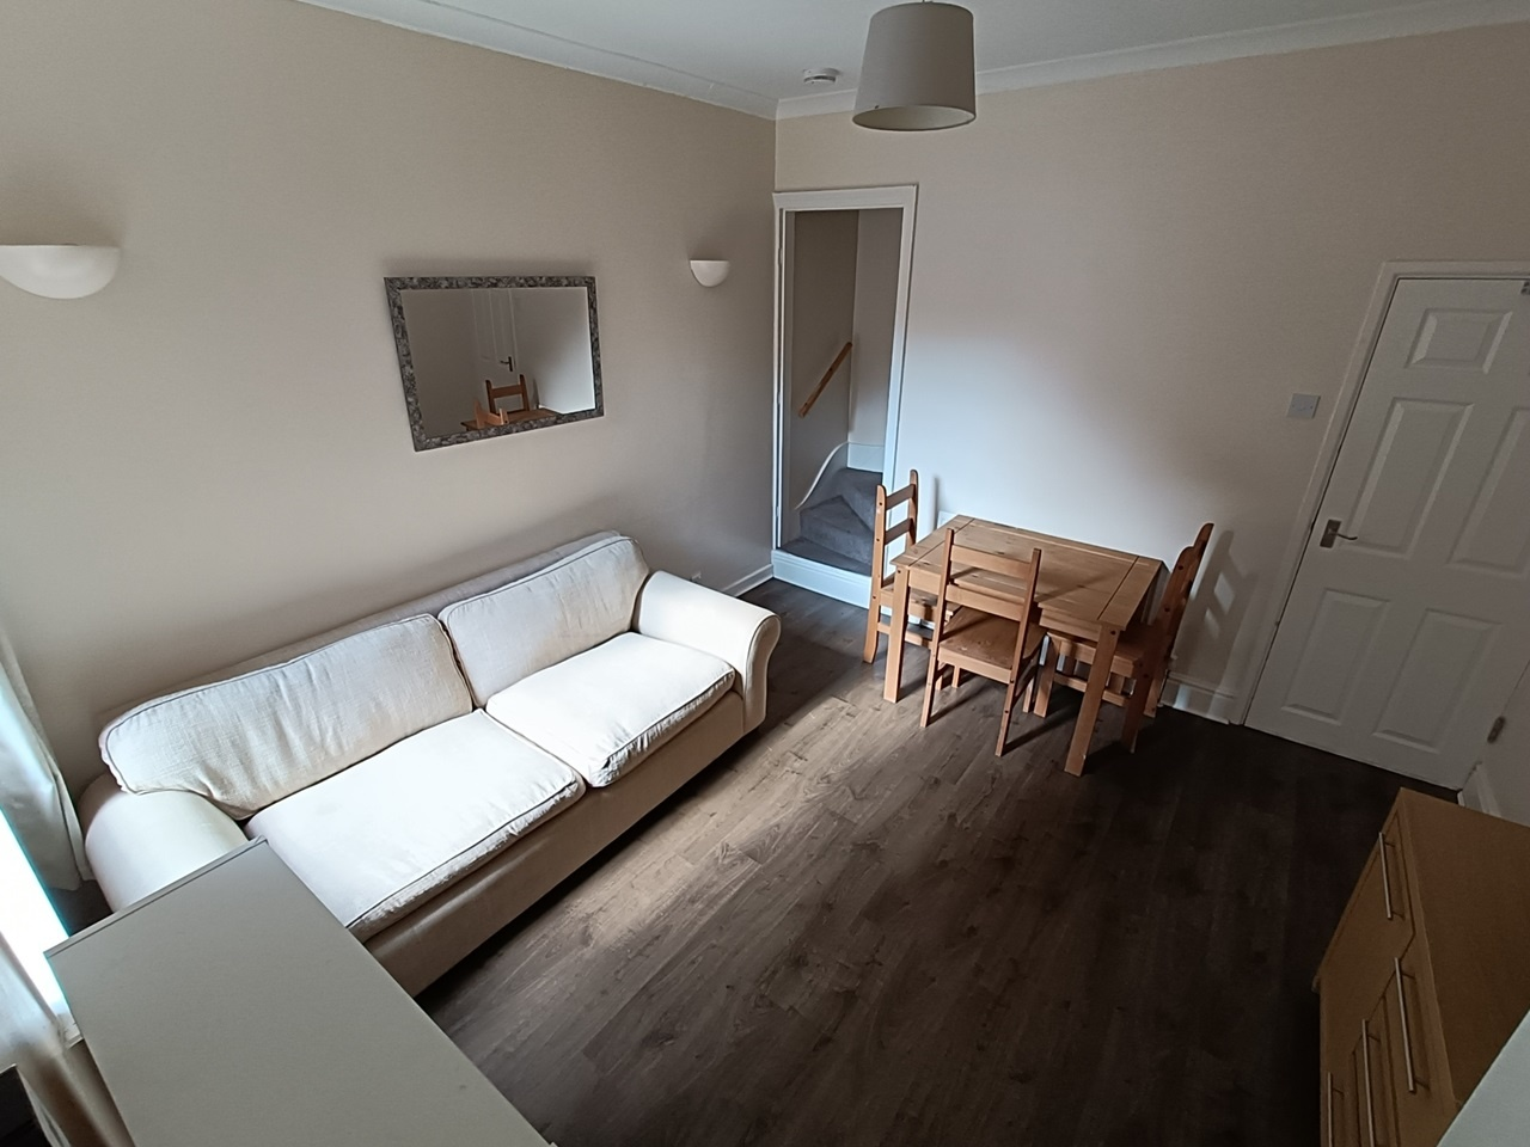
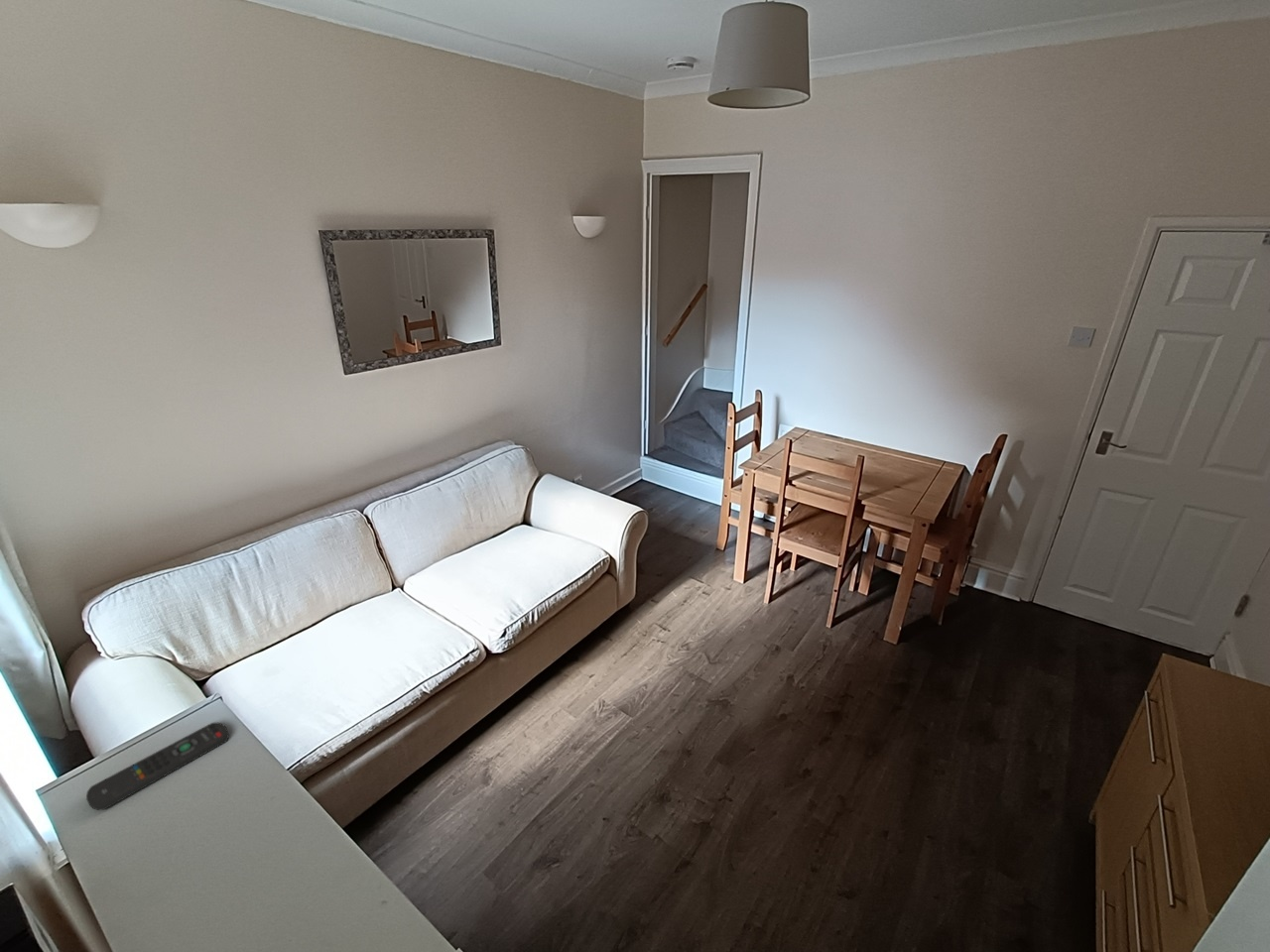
+ remote control (162, 763)
